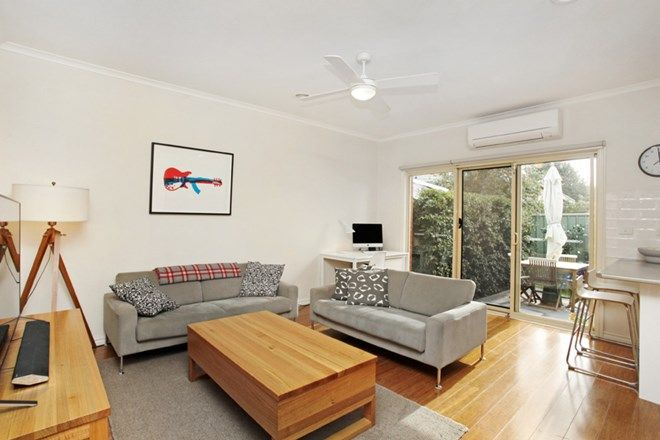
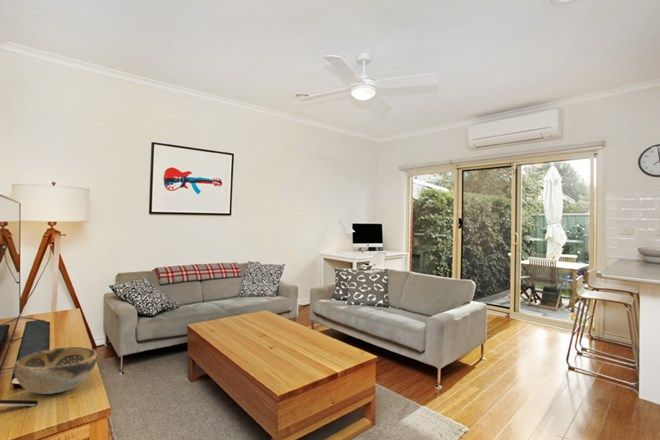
+ decorative bowl (58, 372)
